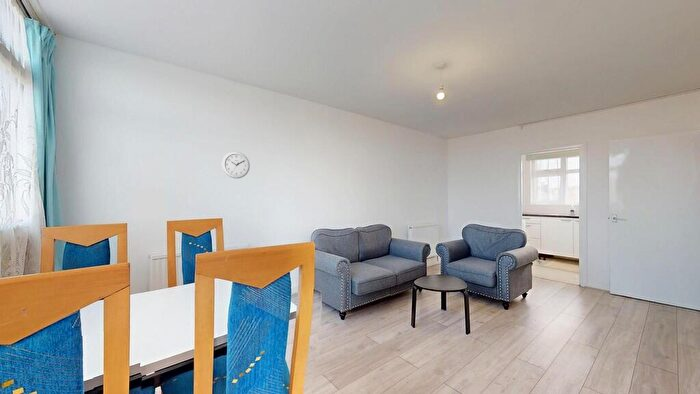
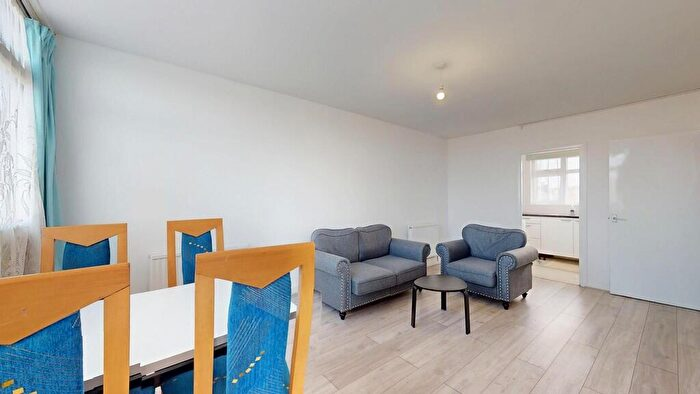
- wall clock (236, 165)
